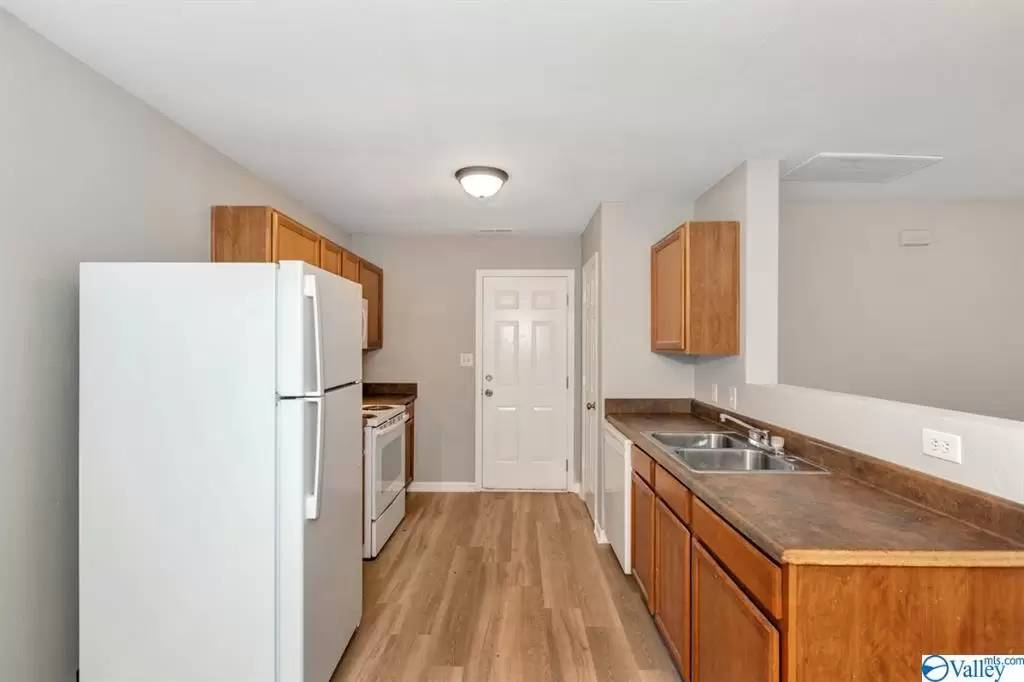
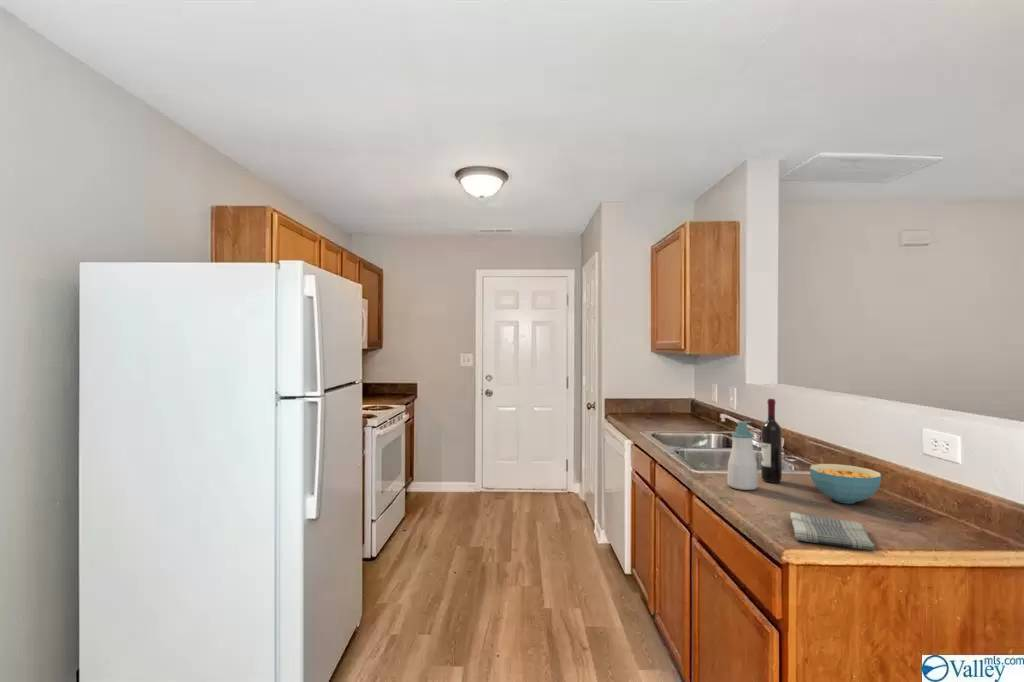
+ cereal bowl (844, 485)
+ dish towel (829, 528)
+ soap bottle (742, 454)
+ wine bottle (771, 439)
